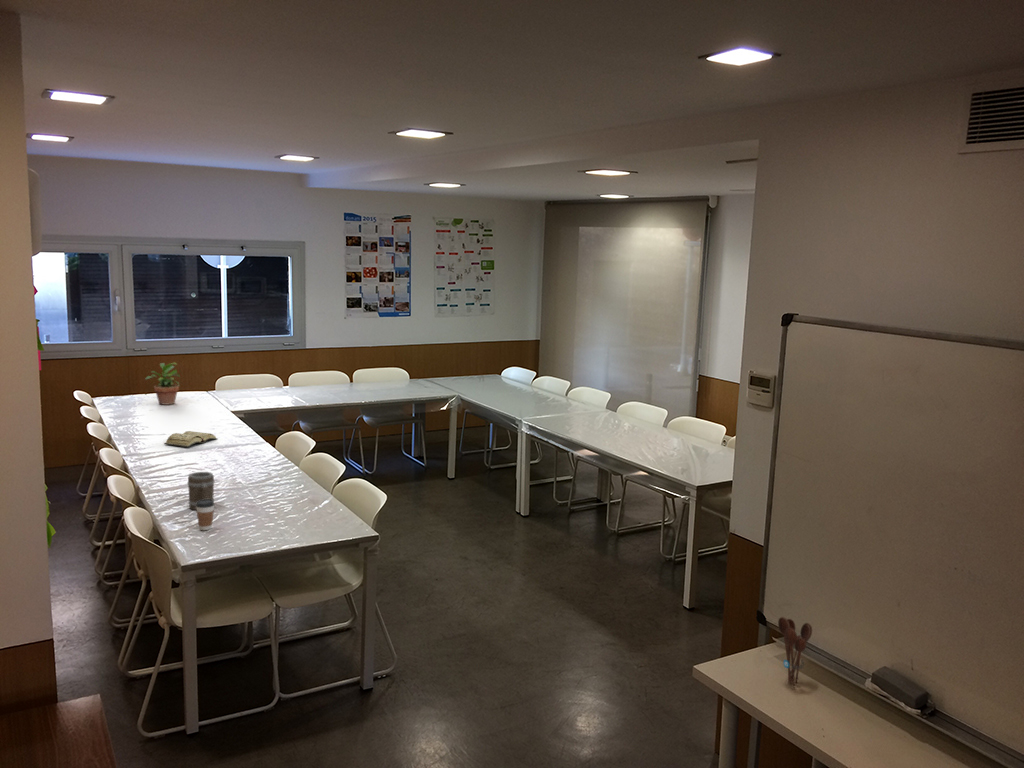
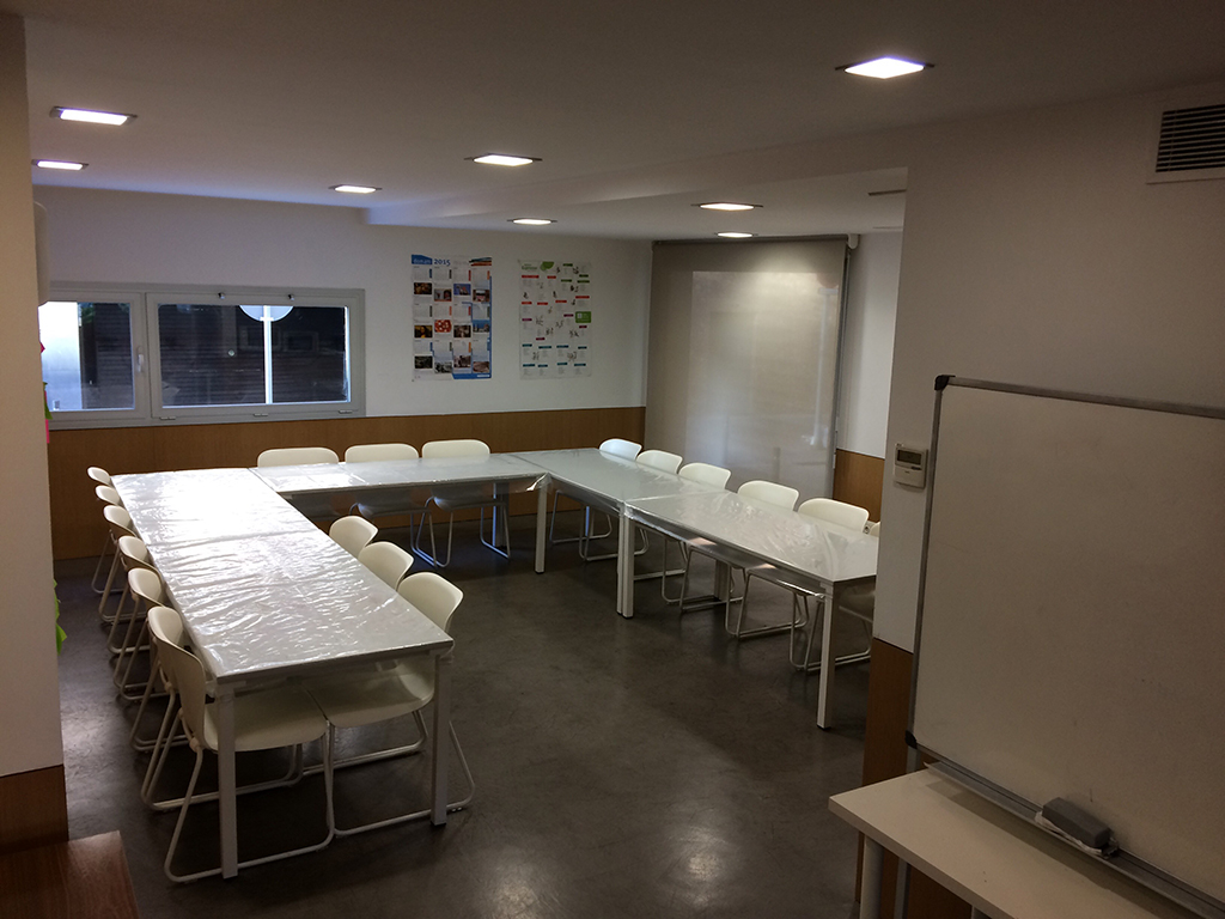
- diary (191, 437)
- utensil holder (792, 650)
- barrel (202, 491)
- potted plant (163, 382)
- coffee cup (205, 514)
